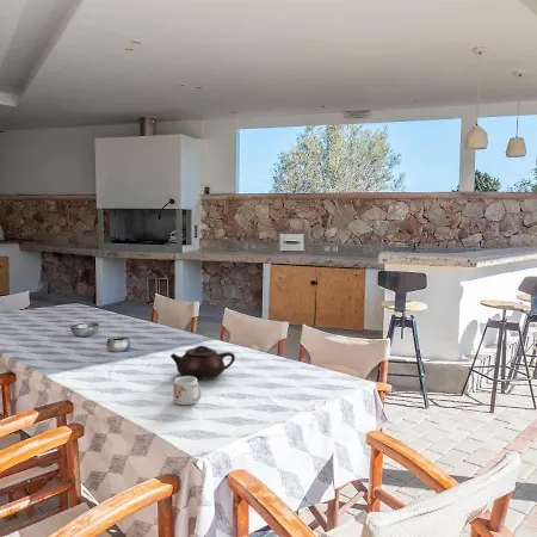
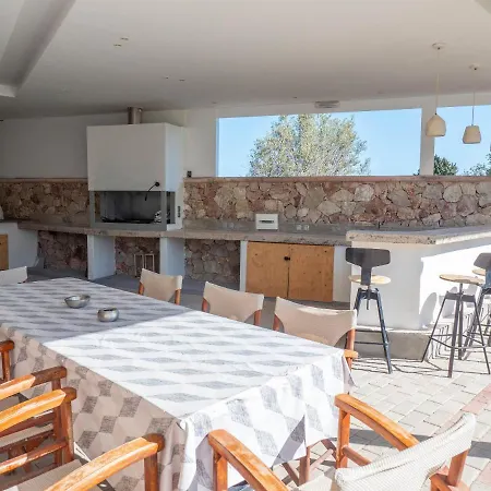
- mug (189, 390)
- teapot (202, 360)
